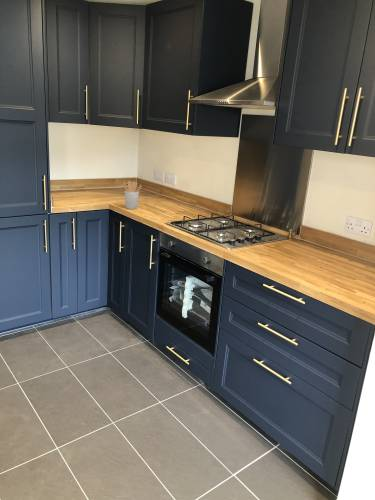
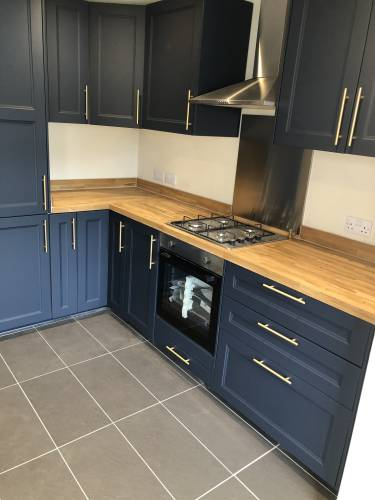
- utensil holder (131, 194)
